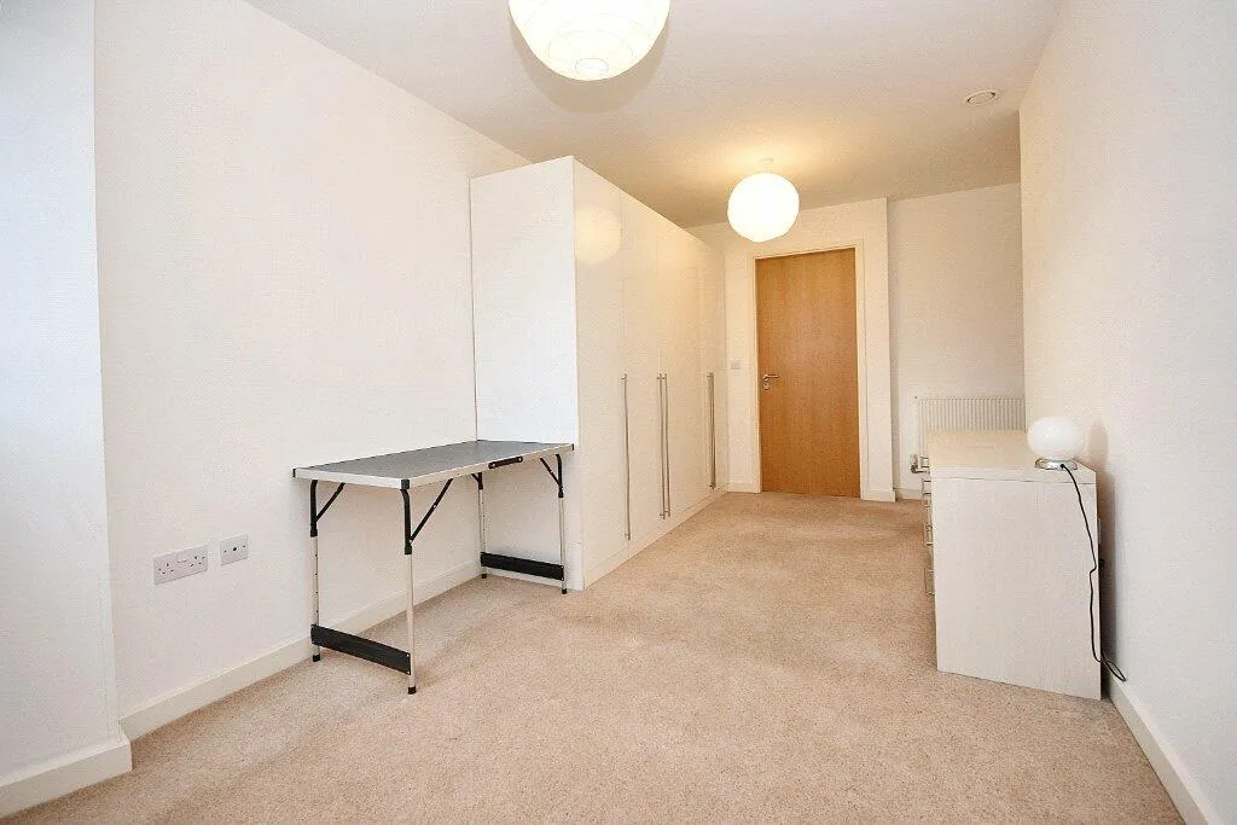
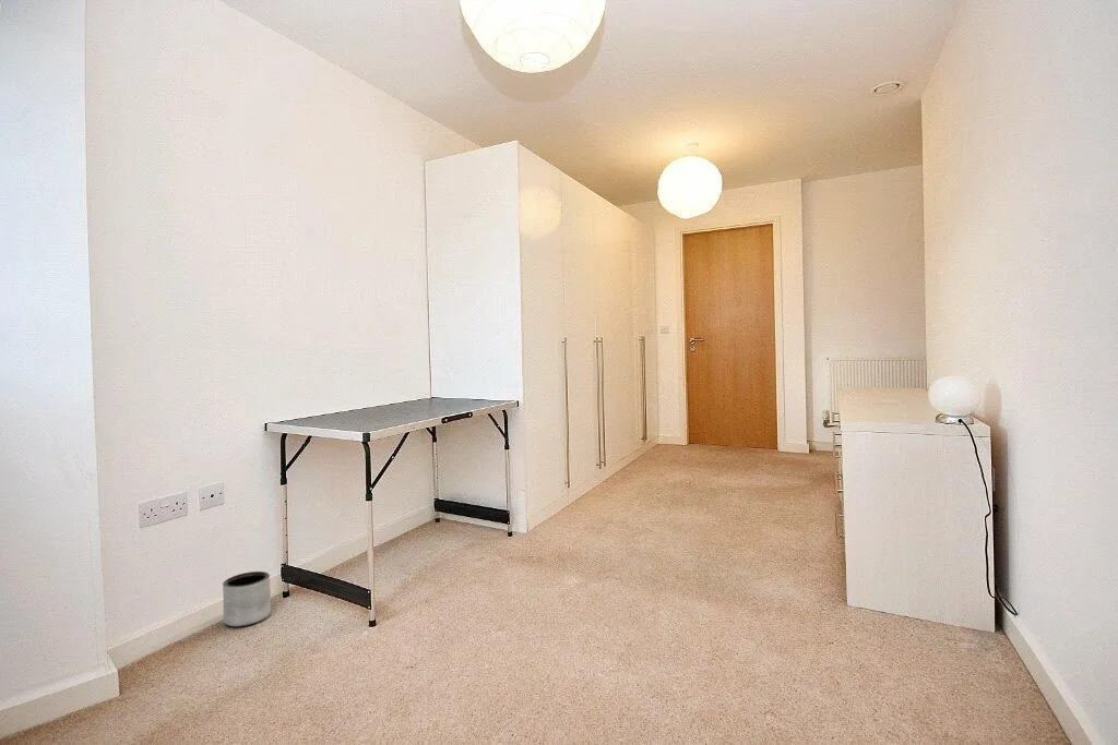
+ planter (247, 598)
